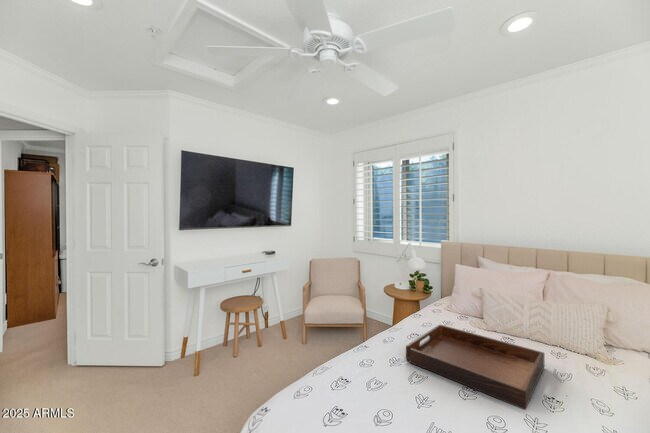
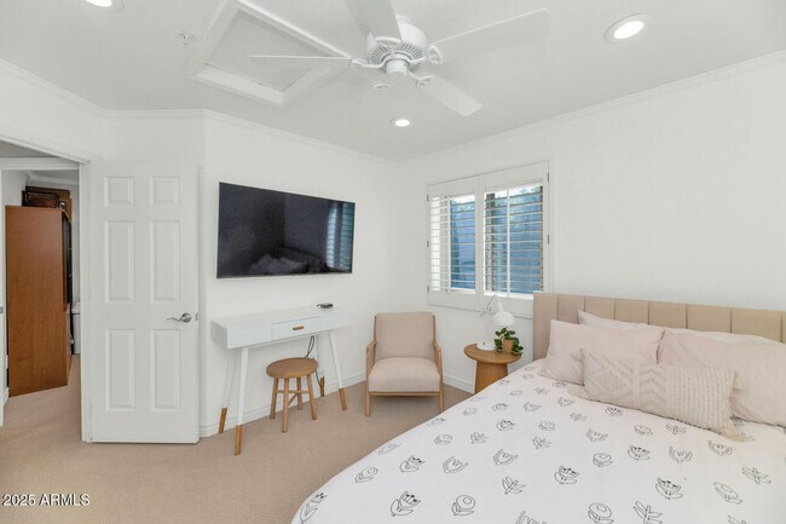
- serving tray (472, 356)
